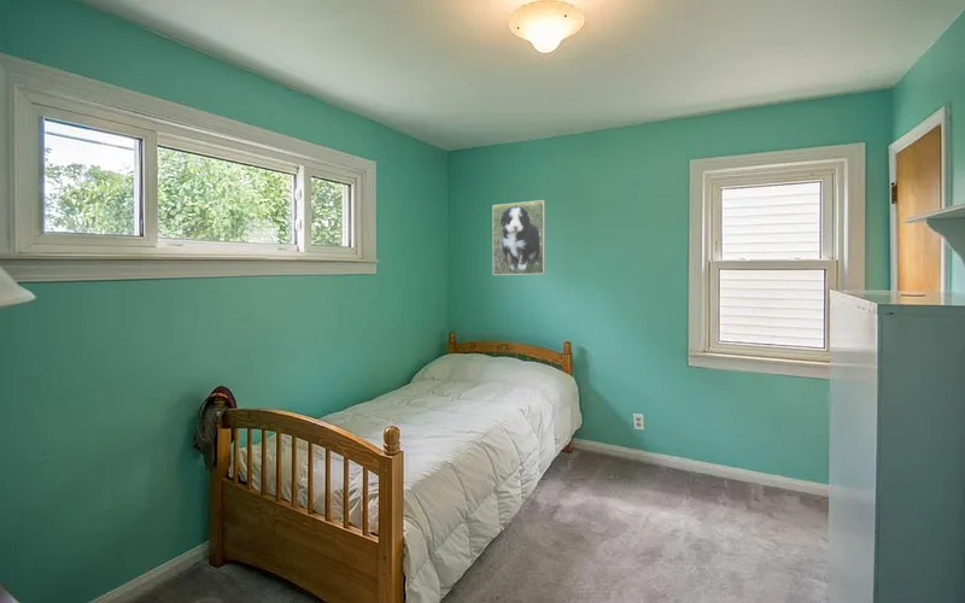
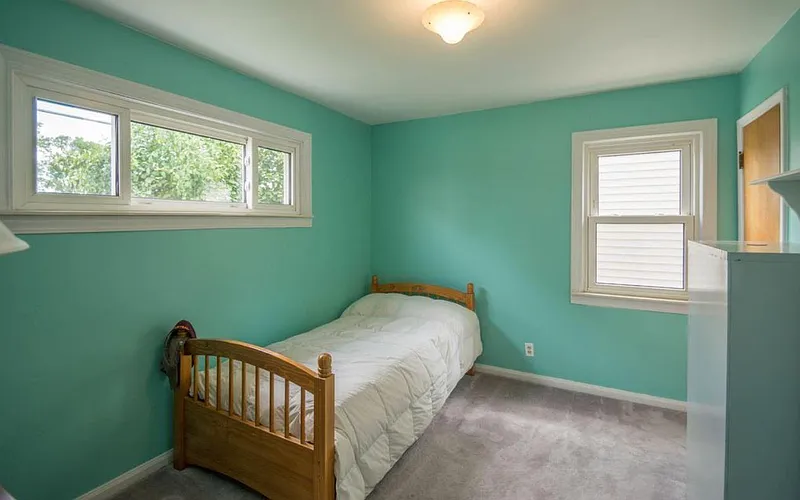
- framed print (517, 239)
